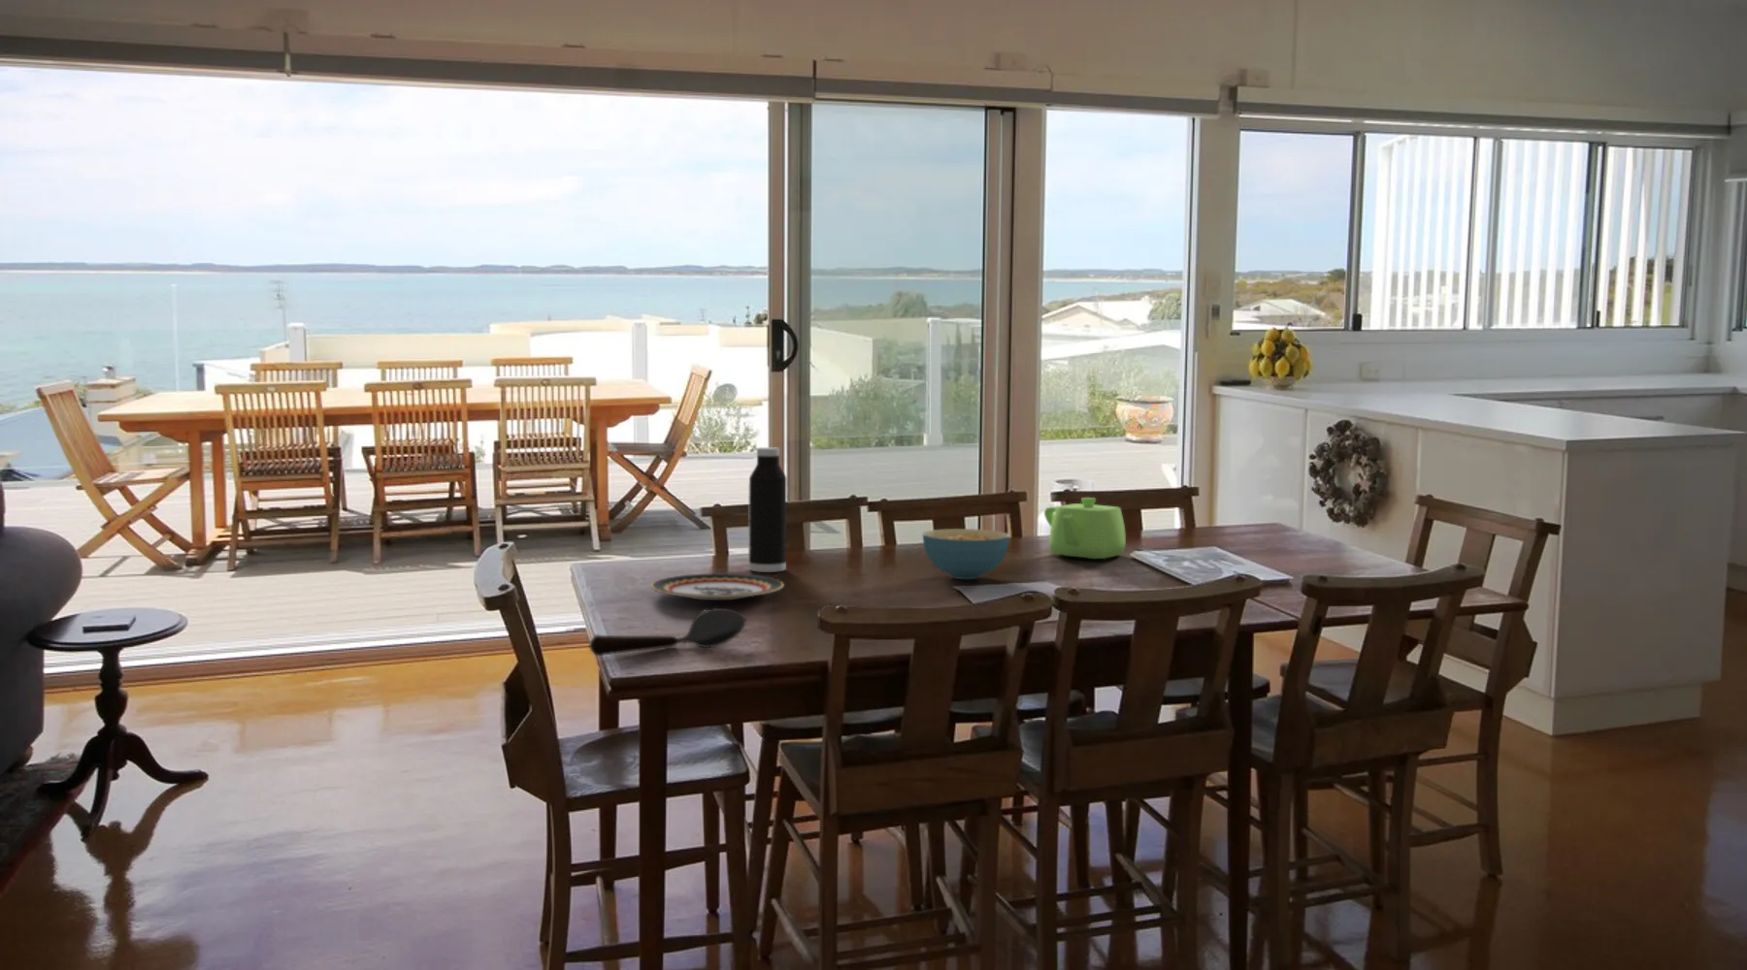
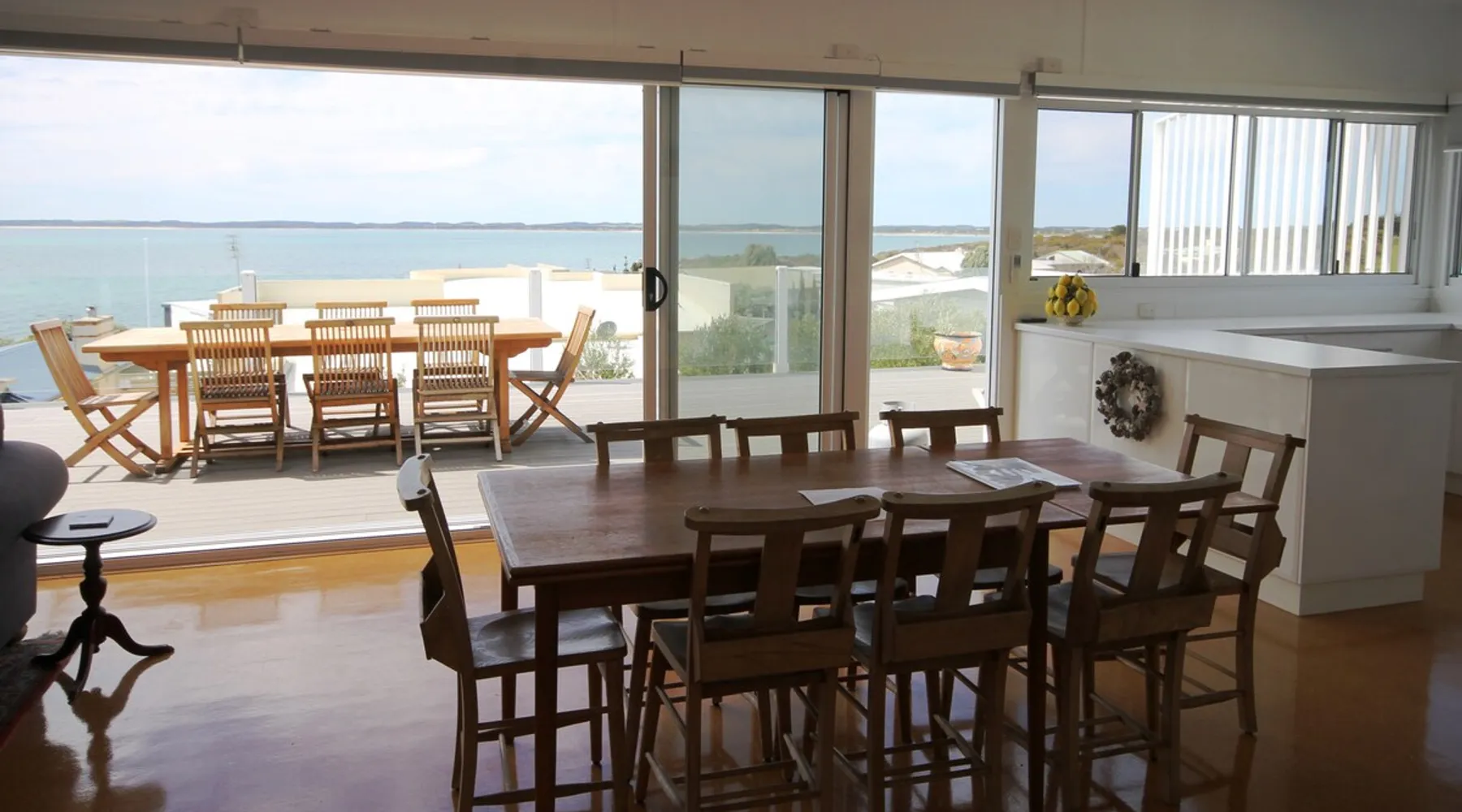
- water bottle (767, 508)
- cereal bowl (964, 554)
- plate (717, 589)
- teapot (1075, 527)
- spoon (669, 636)
